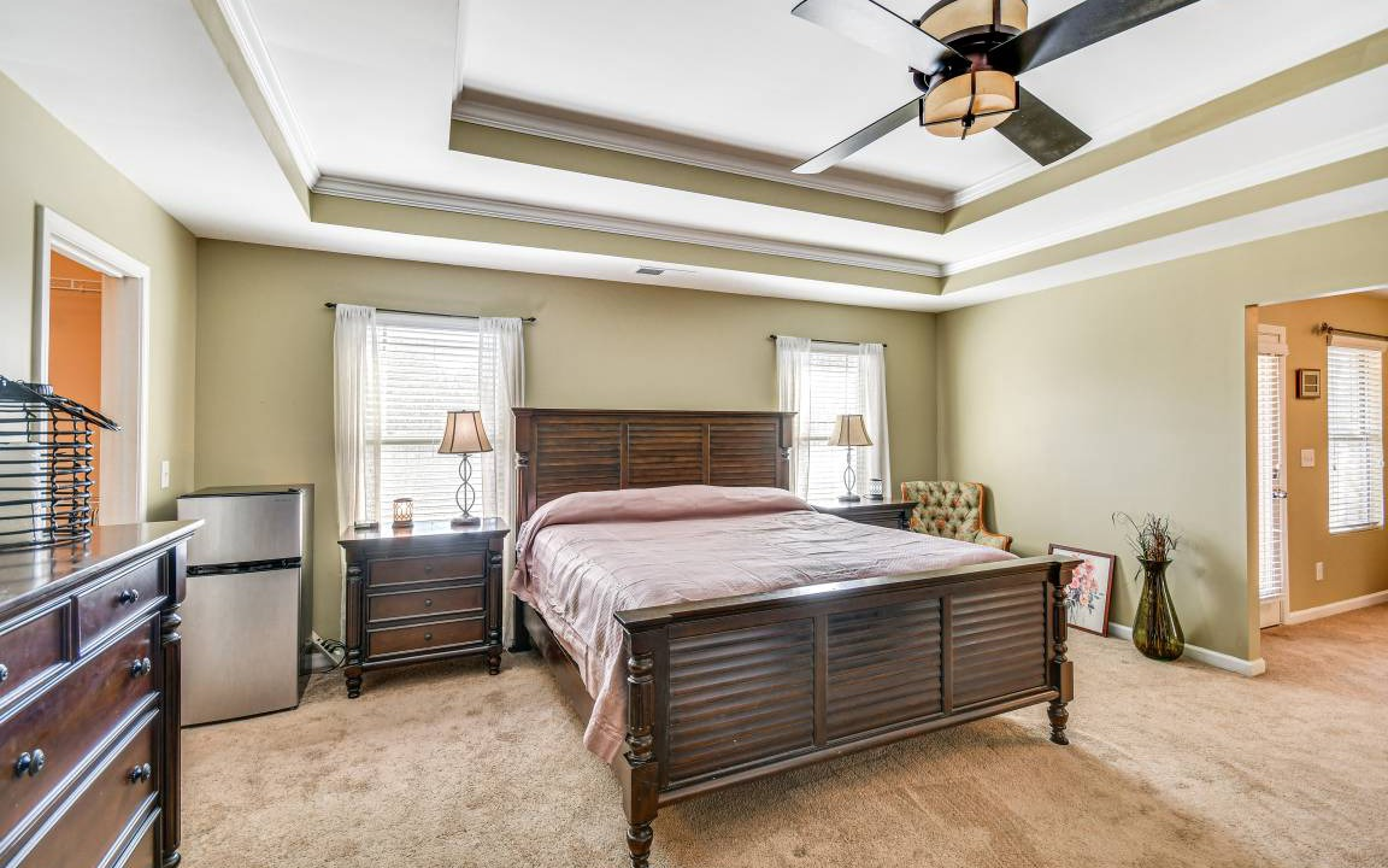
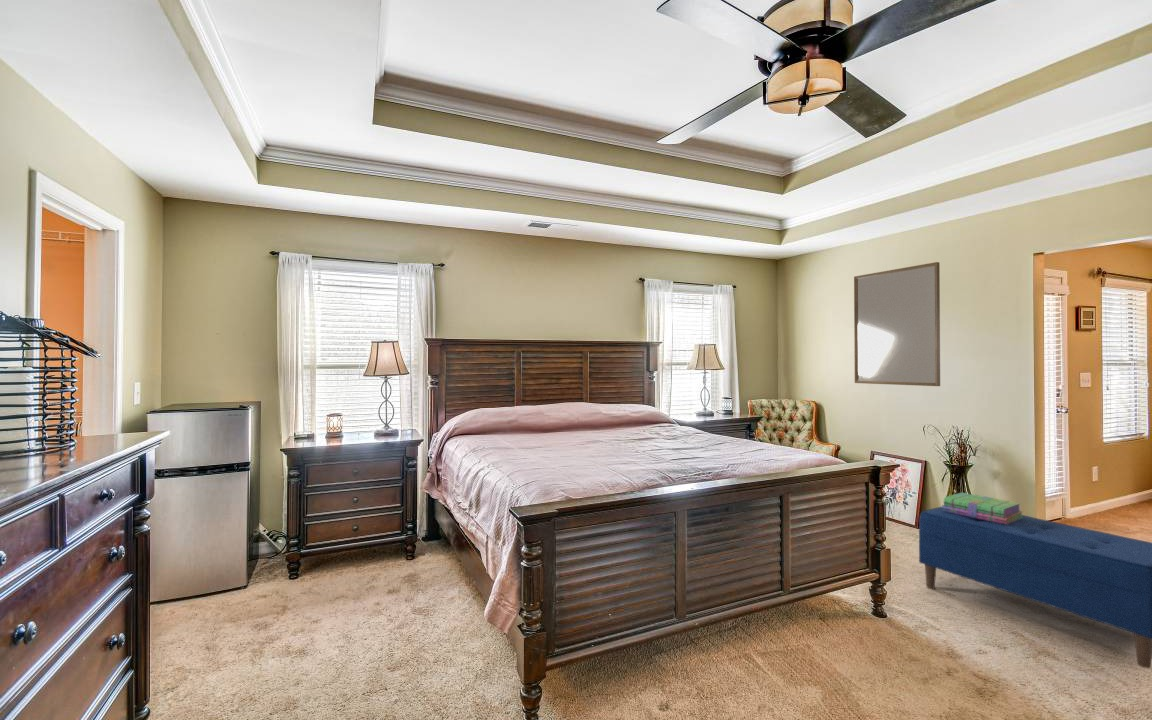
+ home mirror (894, 327)
+ bench (1038, 570)
+ stack of books (981, 507)
